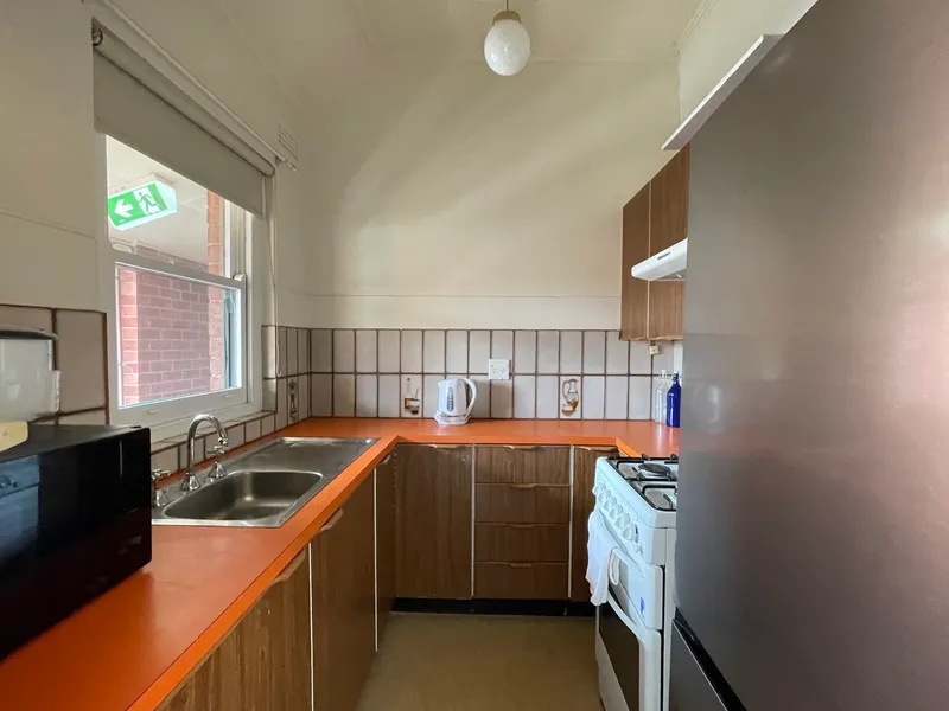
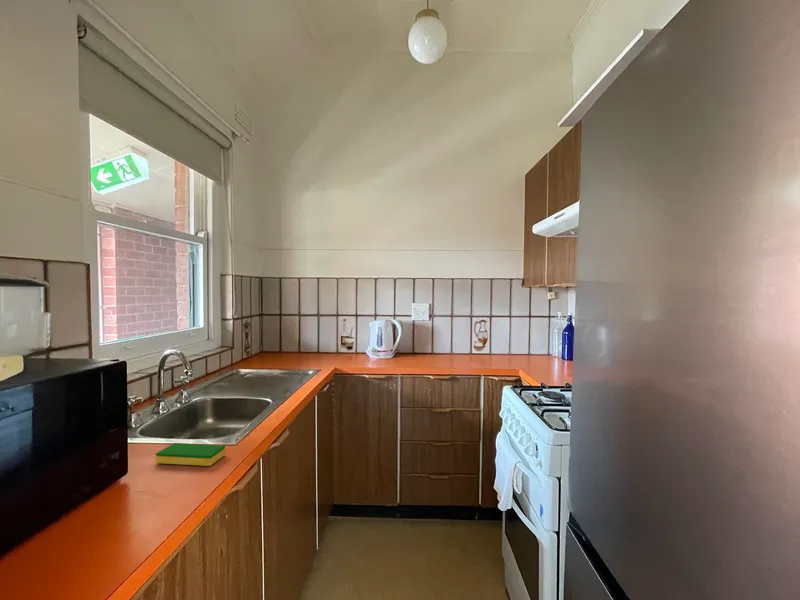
+ dish sponge (191, 454)
